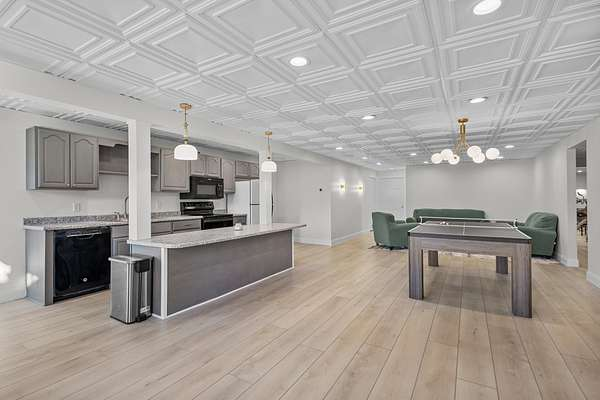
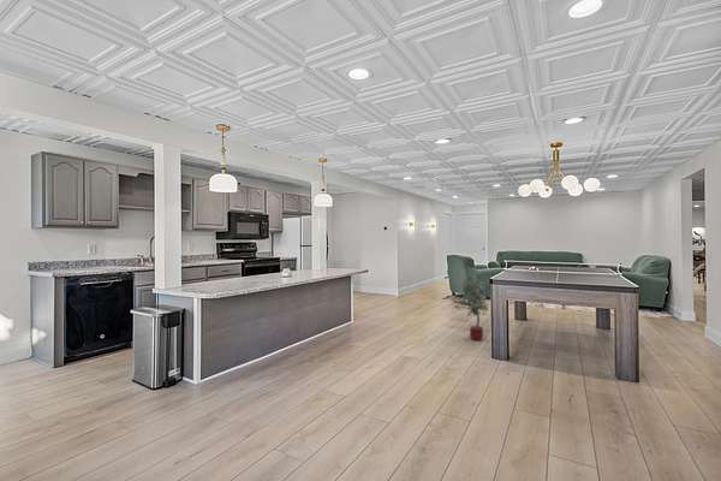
+ potted tree (472, 307)
